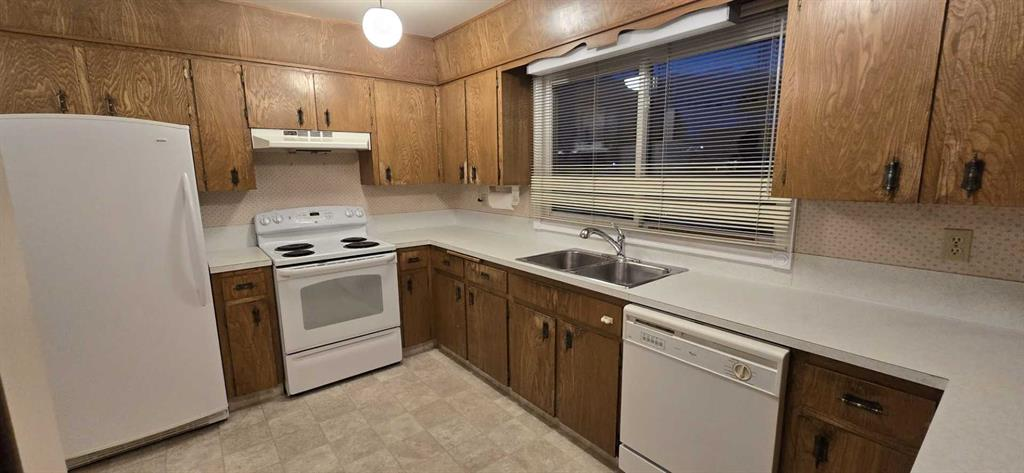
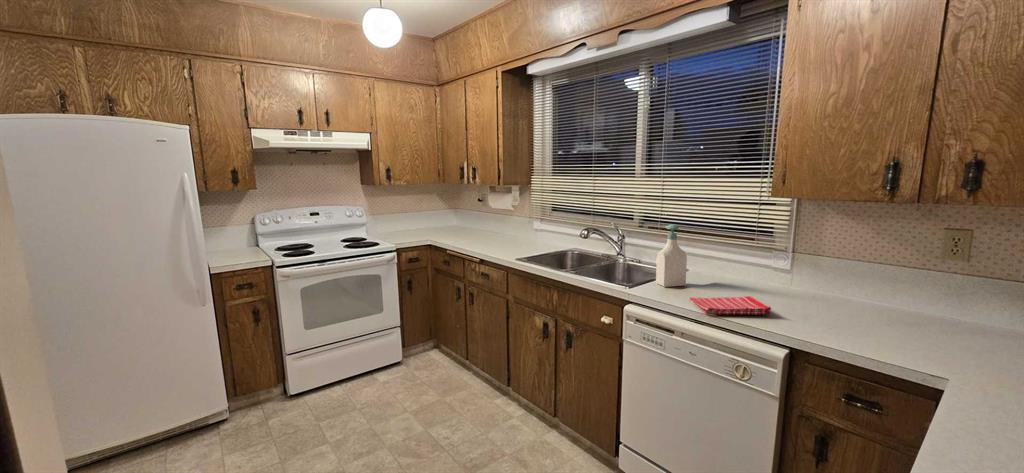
+ soap bottle (670, 254)
+ dish towel (728, 304)
